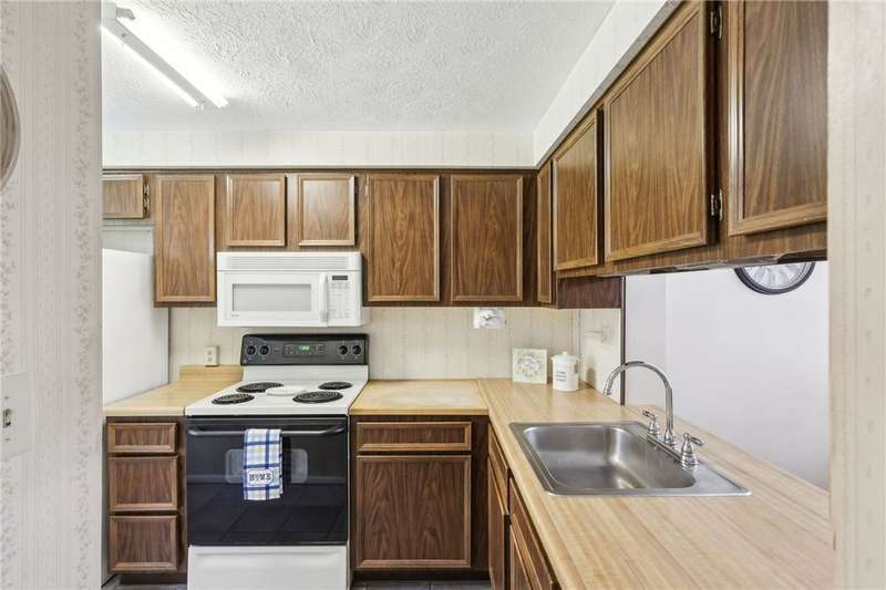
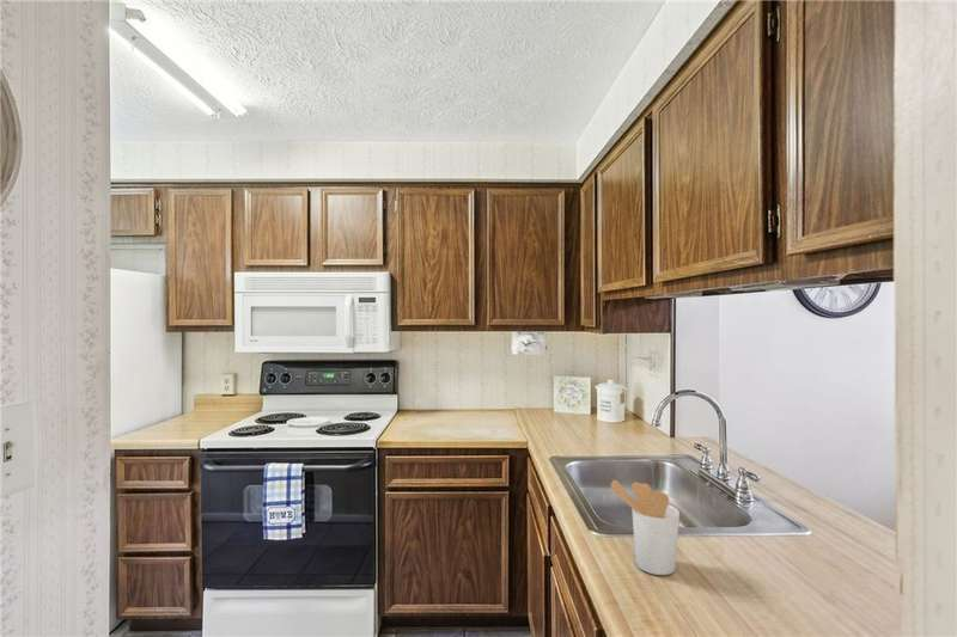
+ utensil holder (642, 522)
